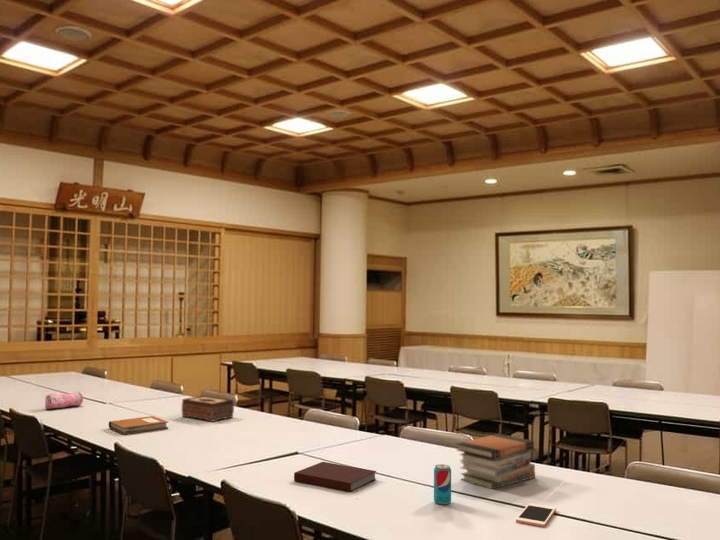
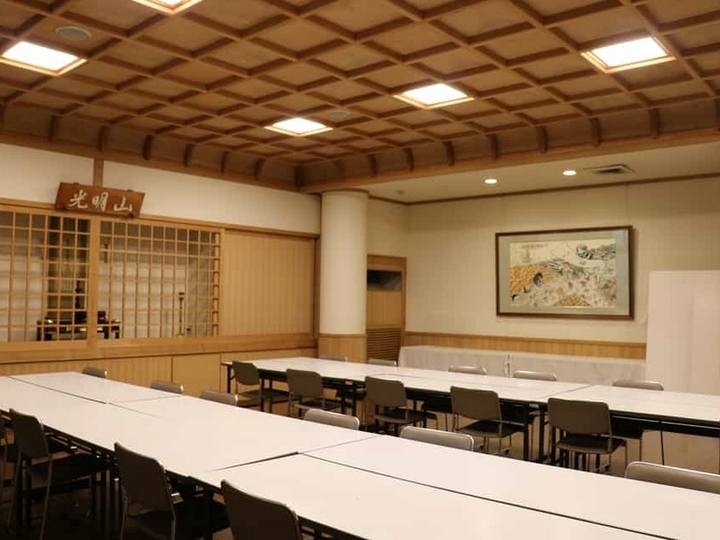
- cell phone (536, 514)
- notebook (335, 475)
- tissue box (207, 408)
- book stack (496, 460)
- pencil case (63, 399)
- beverage can (442, 484)
- notebook (139, 424)
